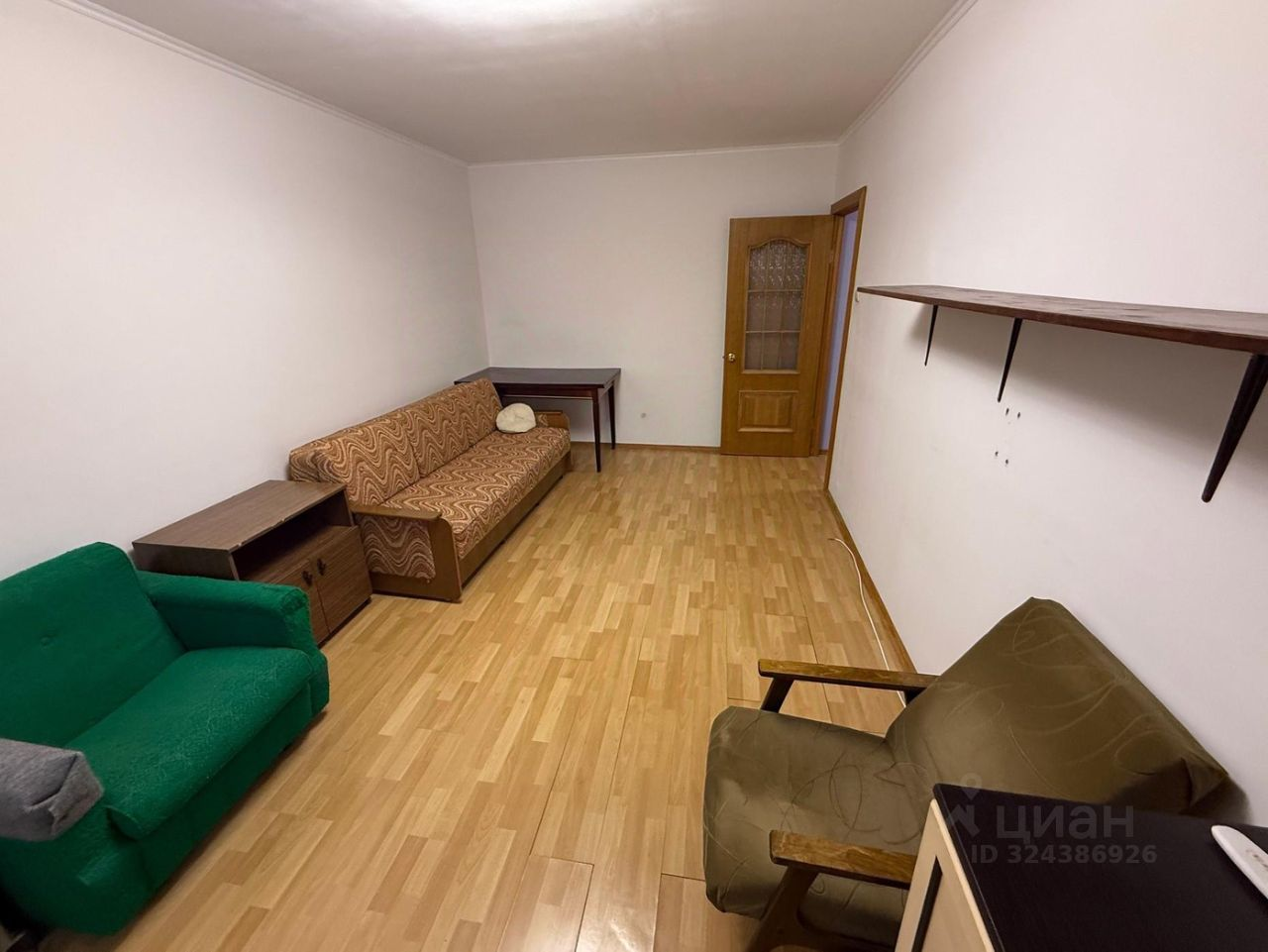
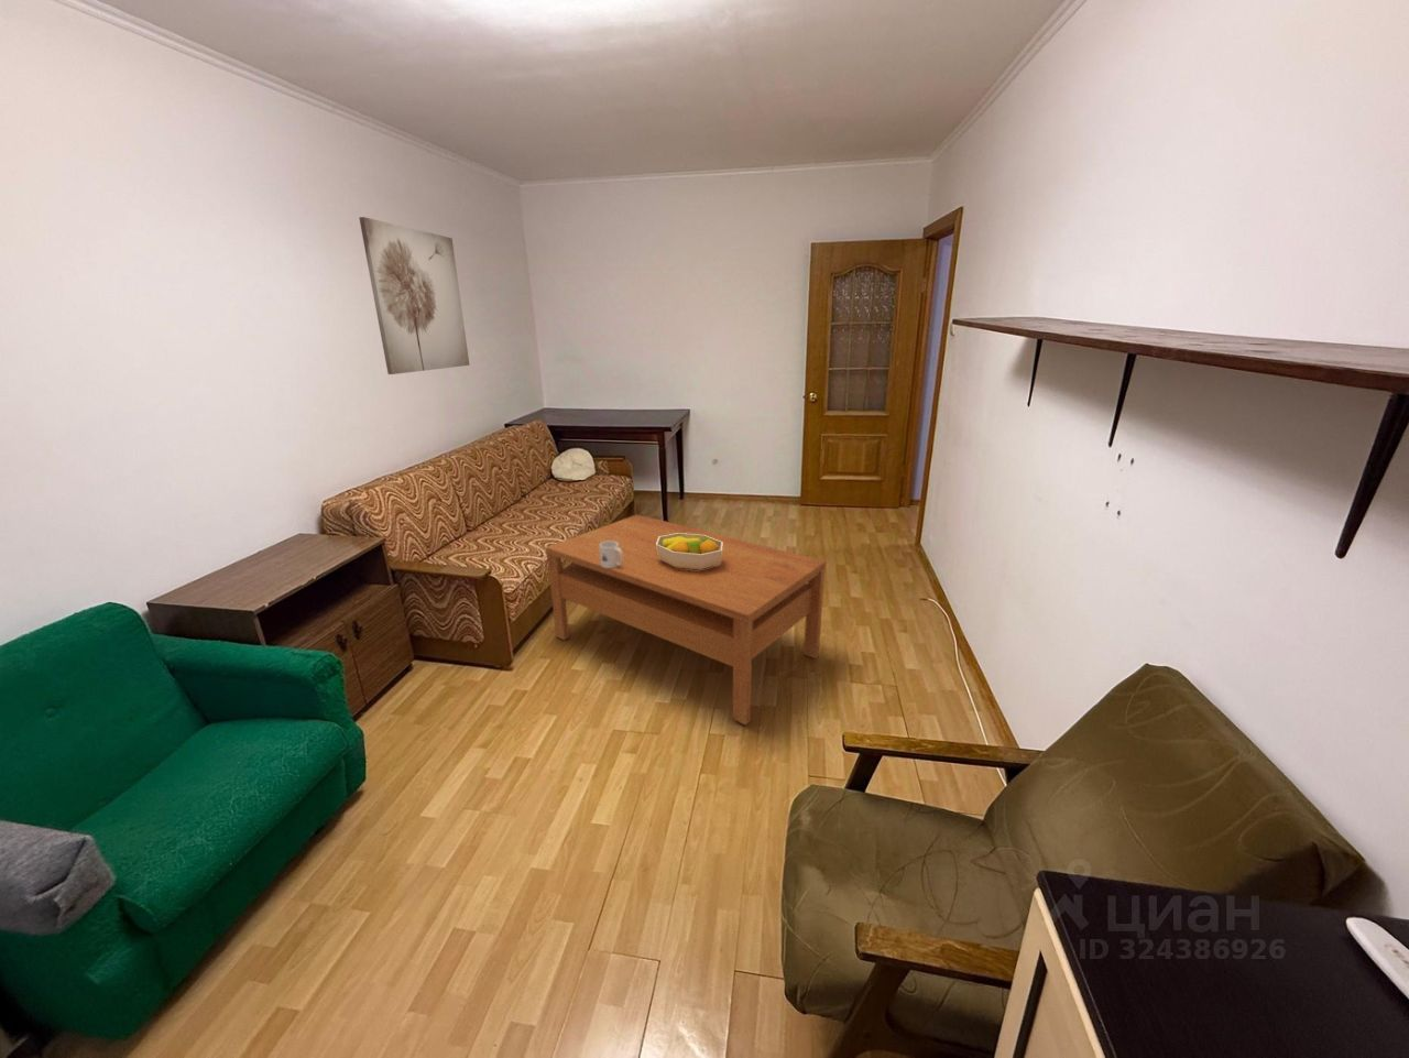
+ fruit bowl (689, 547)
+ mug (612, 555)
+ coffee table (681, 601)
+ wall art (421, 301)
